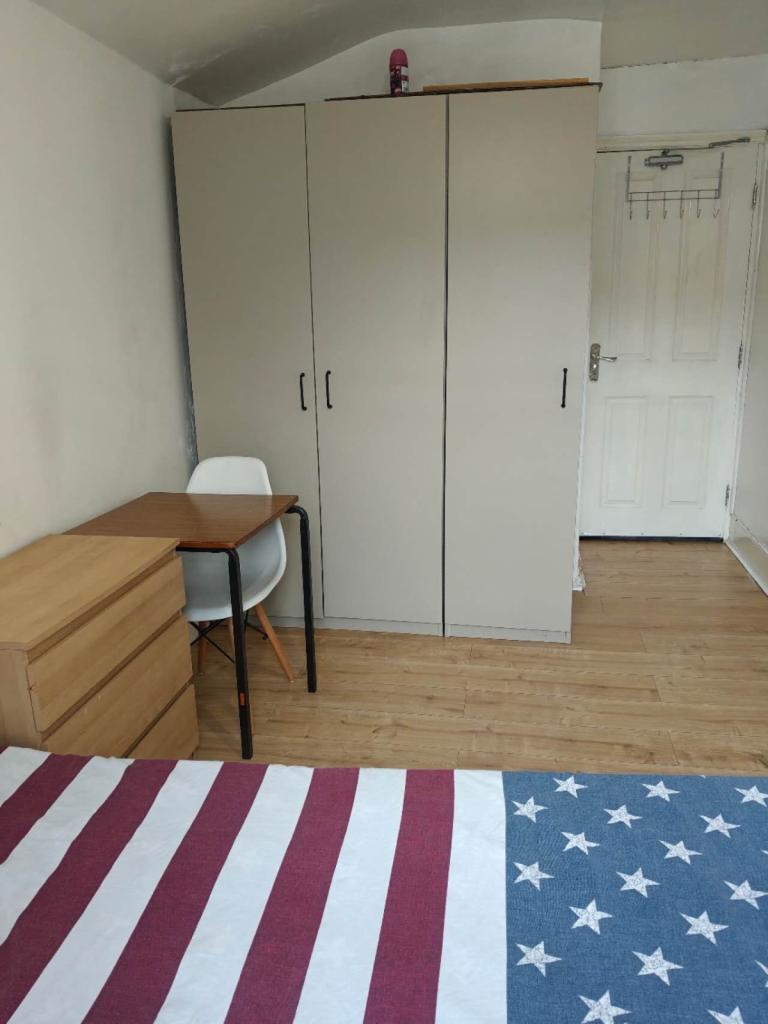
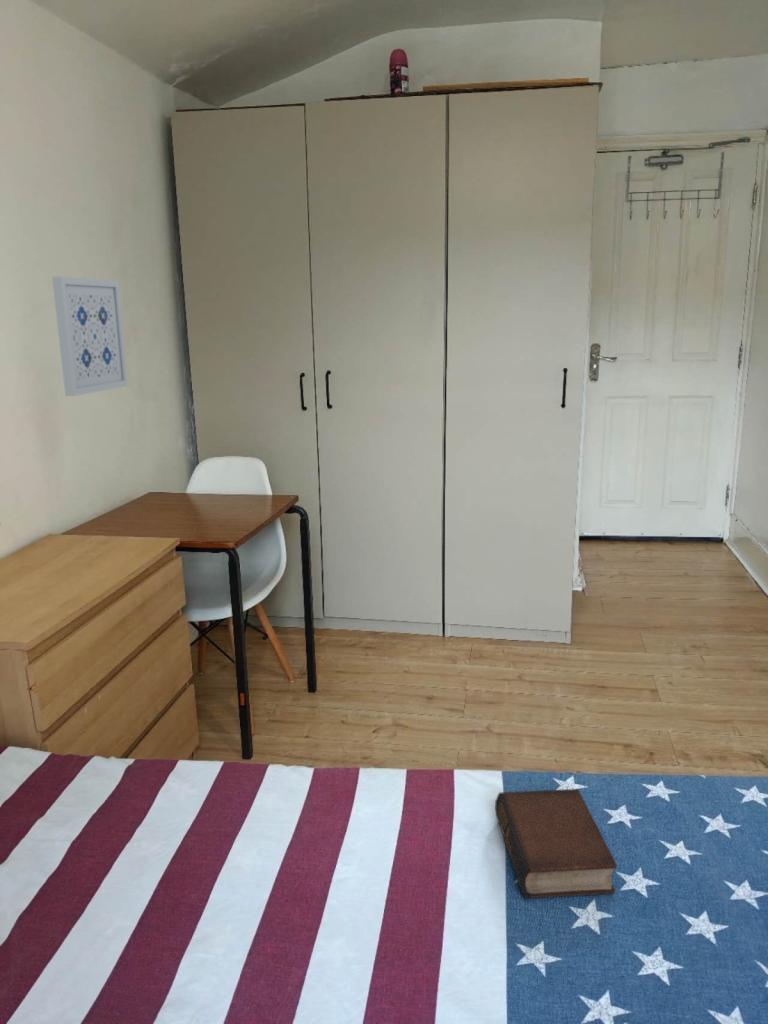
+ wall art (93, 335)
+ book (550, 839)
